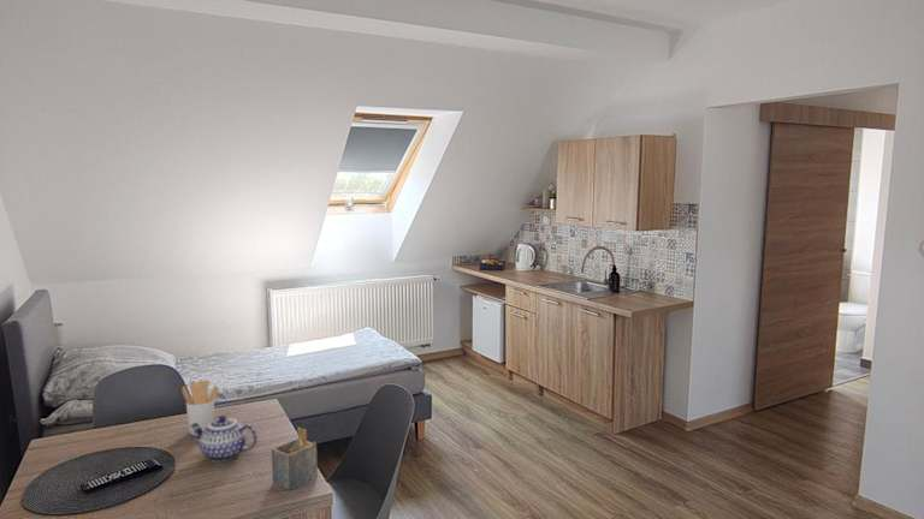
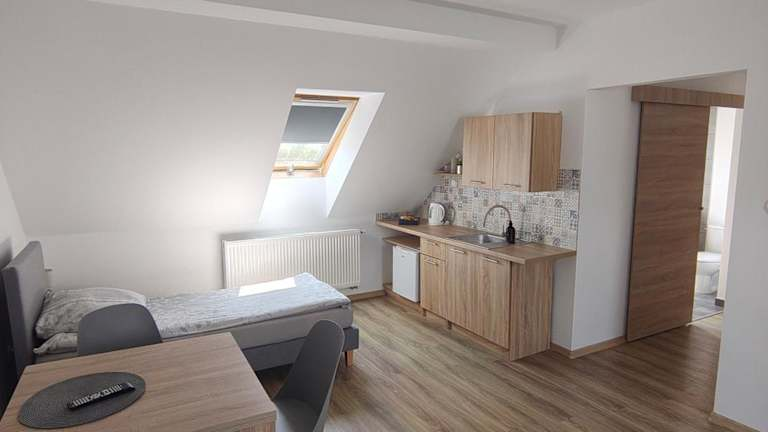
- napkin holder (294, 457)
- teapot (223, 435)
- utensil holder (200, 405)
